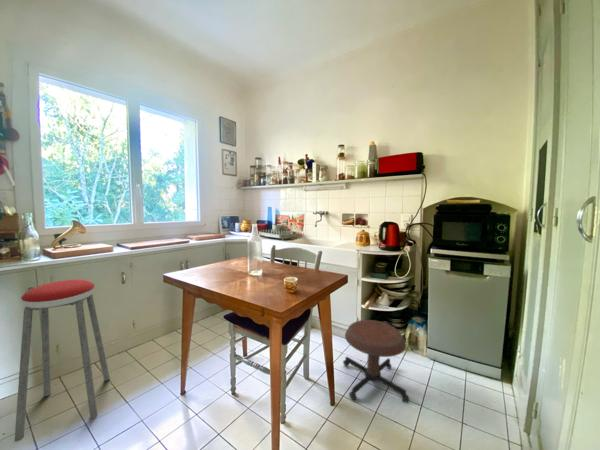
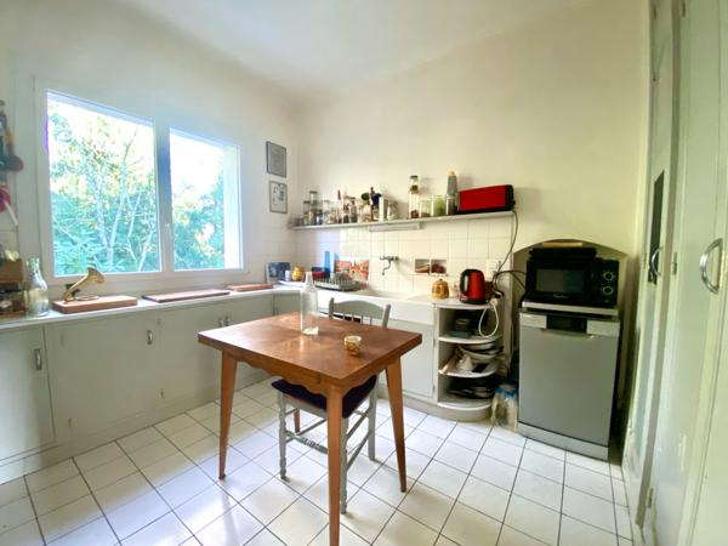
- stool (373, 357)
- music stool (49, 346)
